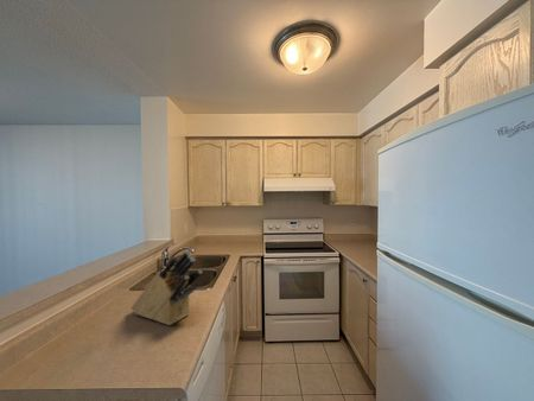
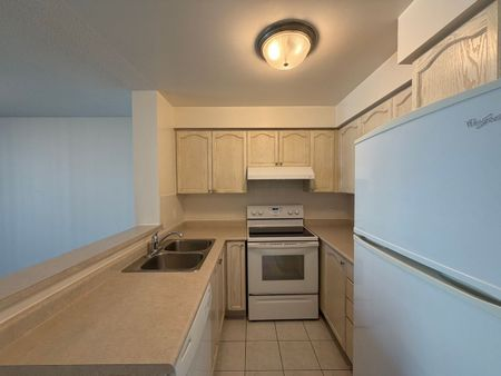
- knife block (166, 282)
